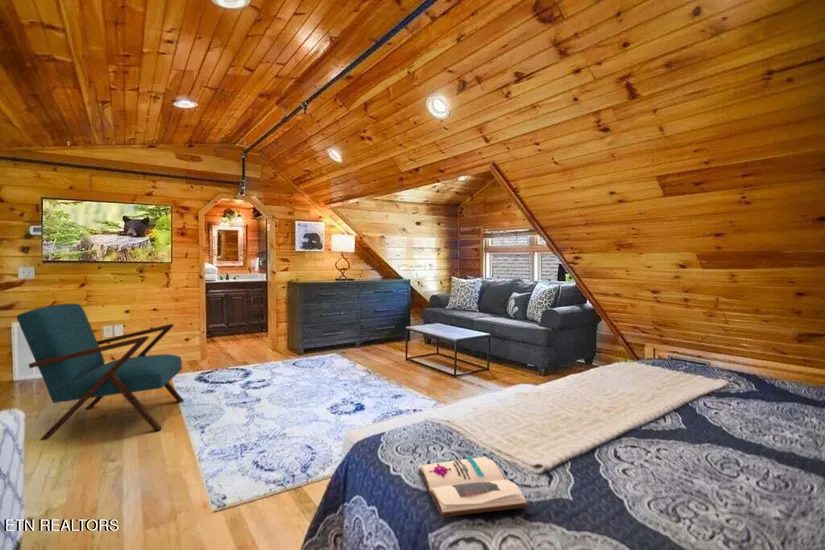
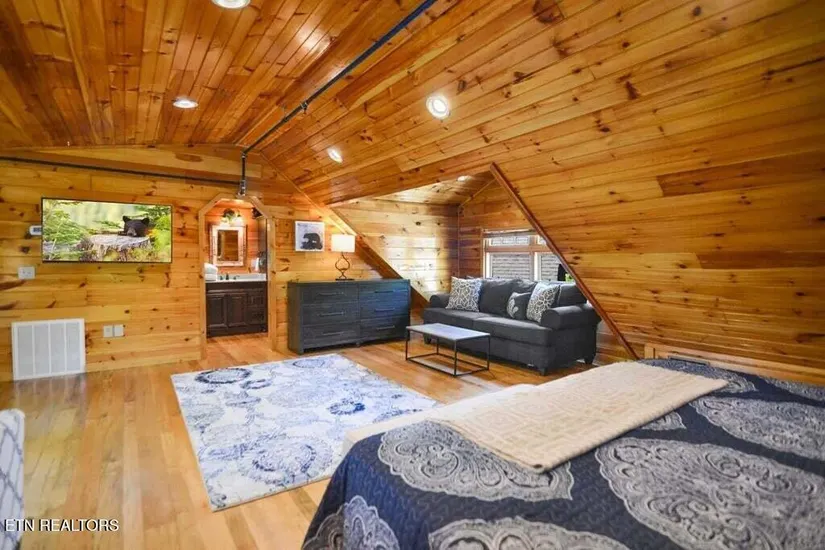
- book (468, 482)
- armchair (109, 362)
